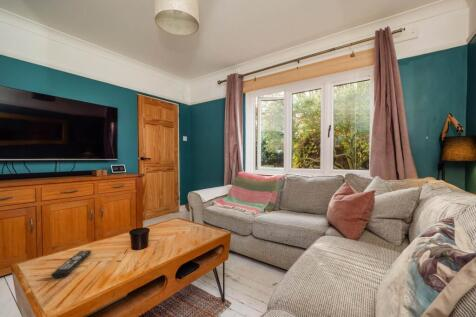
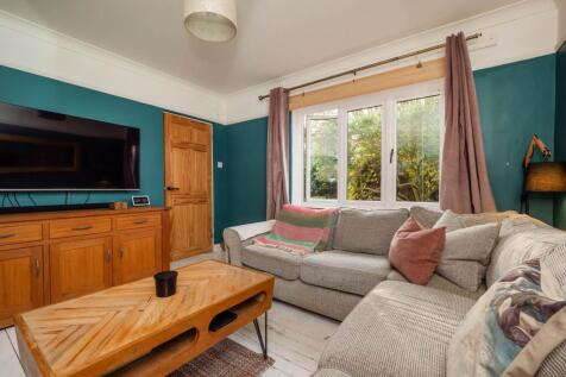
- remote control (73, 262)
